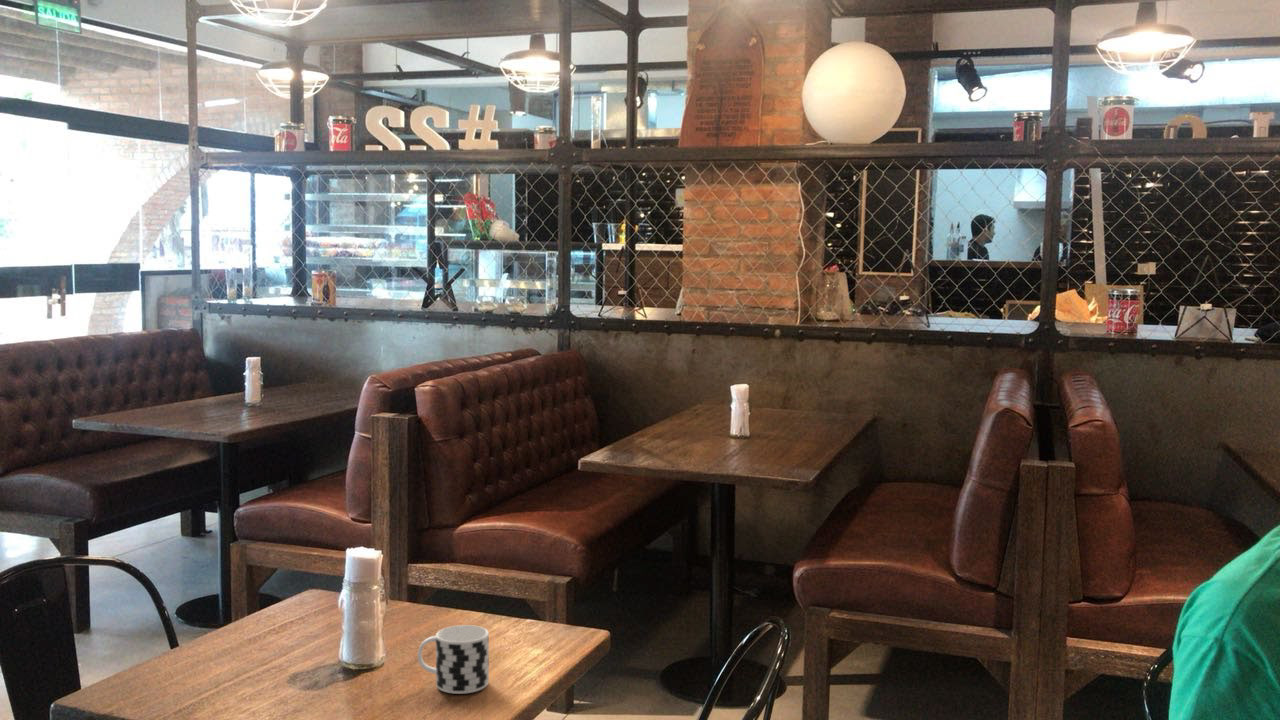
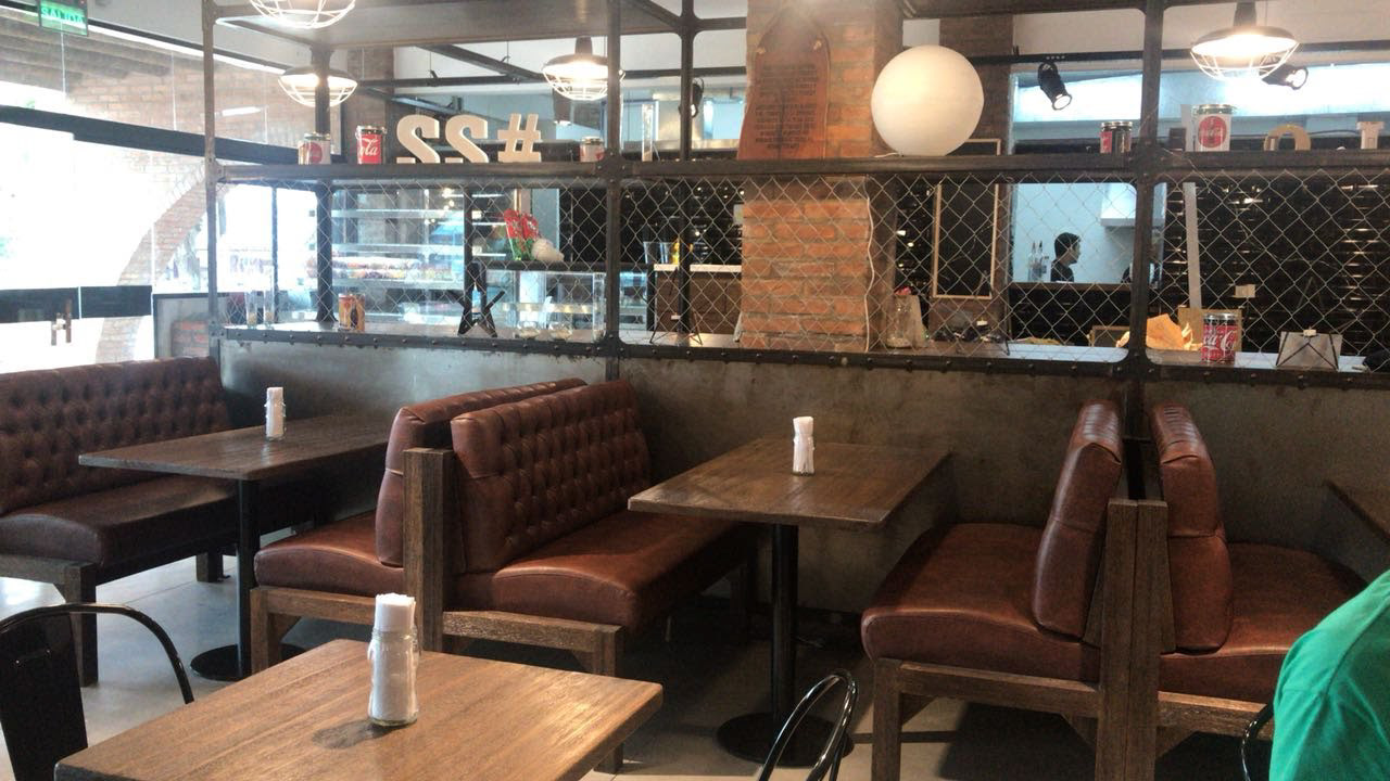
- cup (453, 659)
